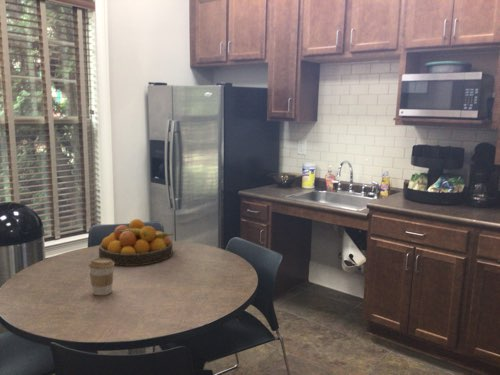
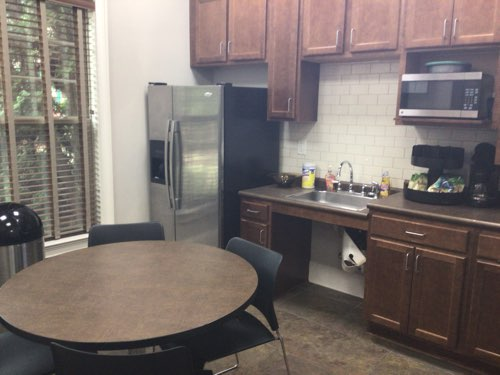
- fruit bowl (136, 239)
- coffee cup (101, 275)
